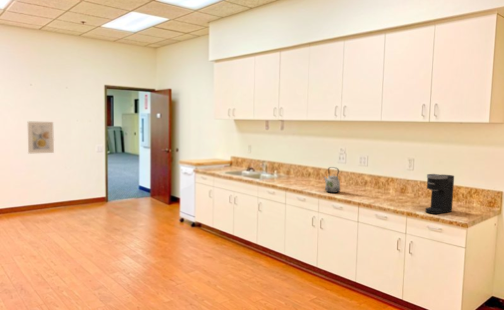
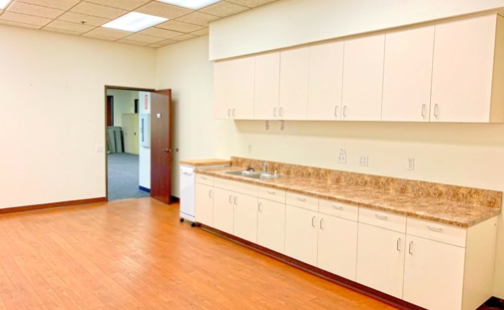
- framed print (41, 137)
- coffee maker (439, 193)
- kettle (330, 179)
